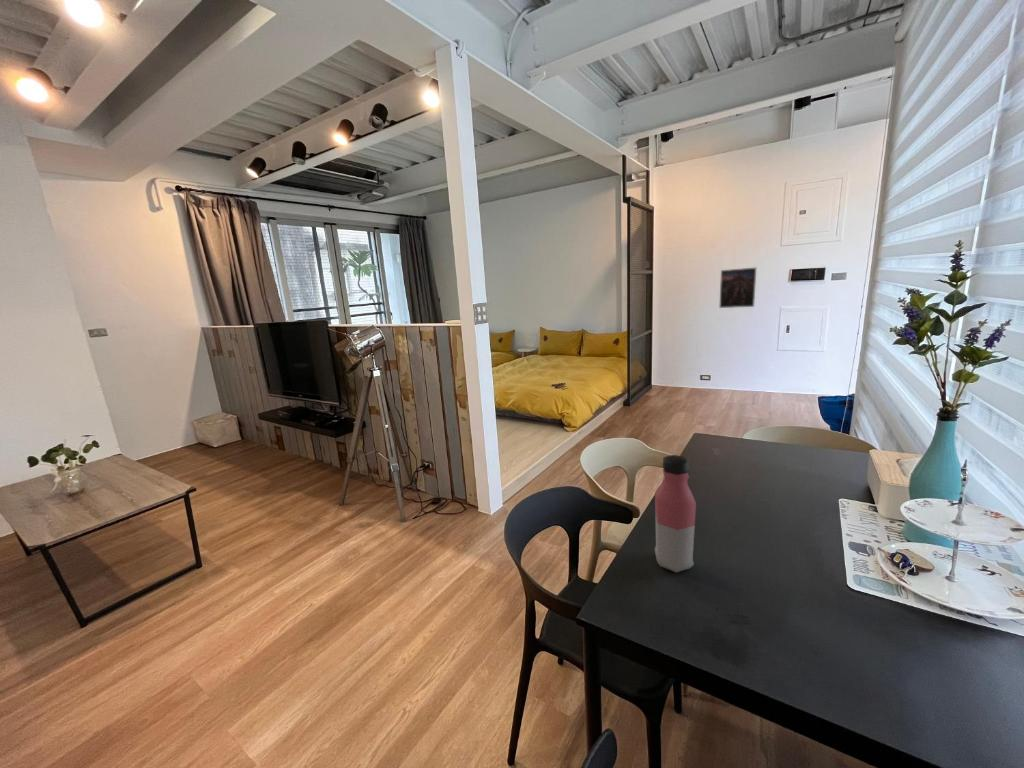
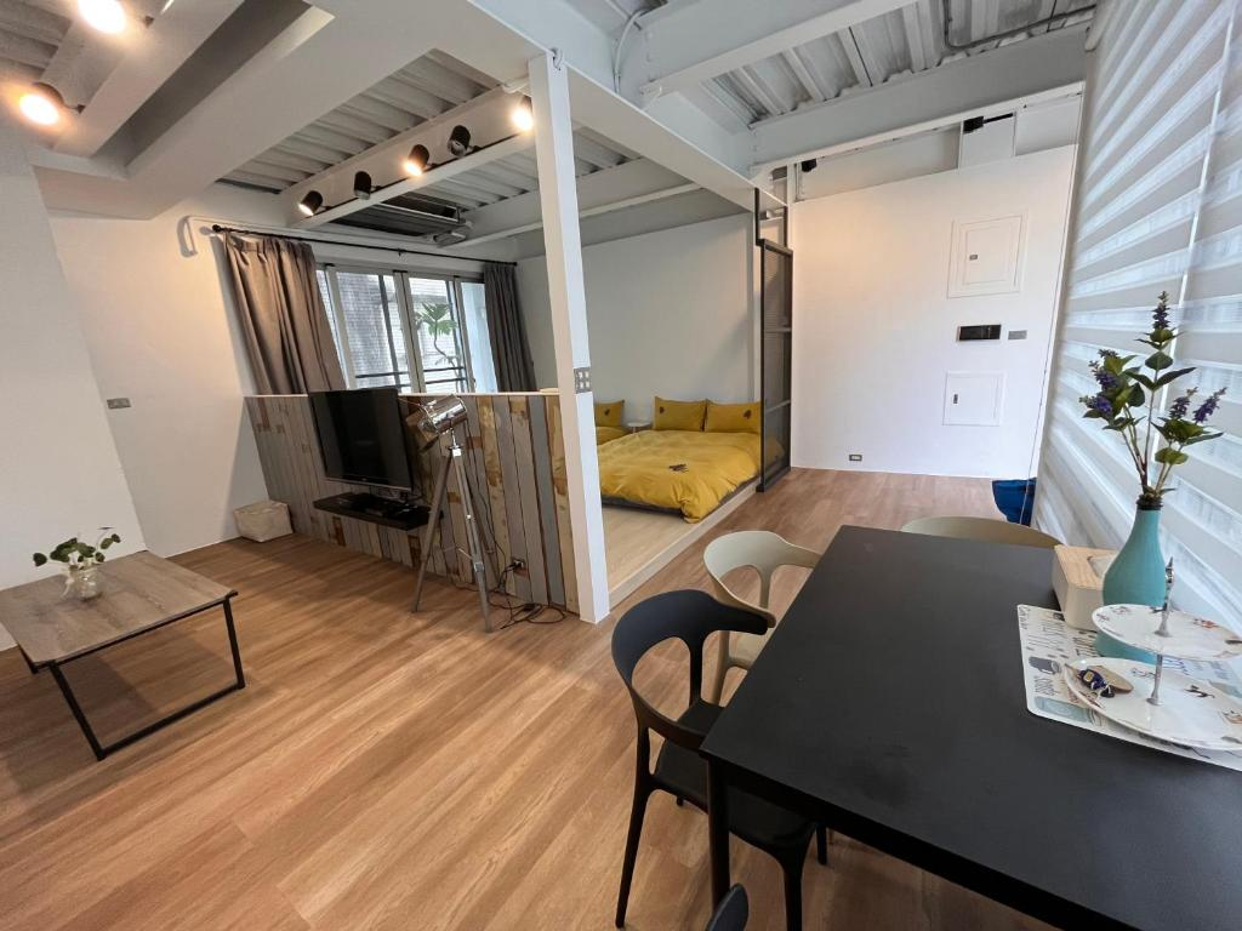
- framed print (737, 288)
- water bottle (674, 511)
